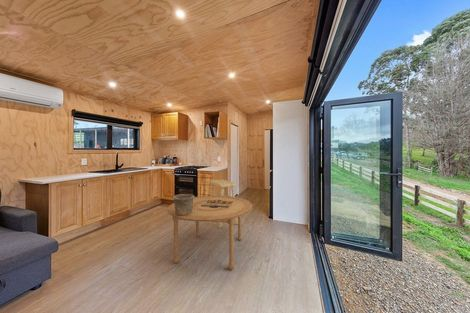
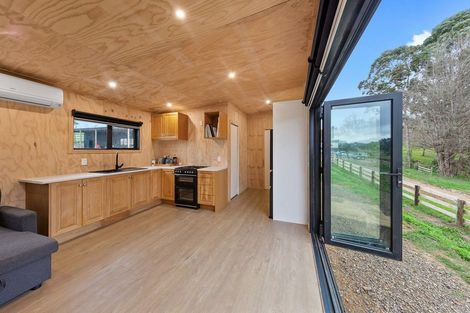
- dining table (211, 221)
- stool (222, 195)
- ceramic pot (184, 204)
